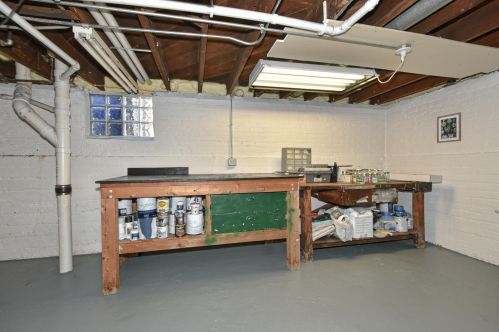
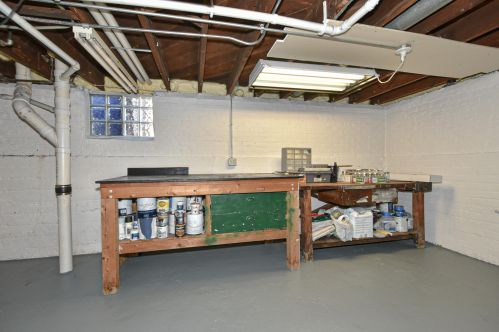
- wall art (448, 128)
